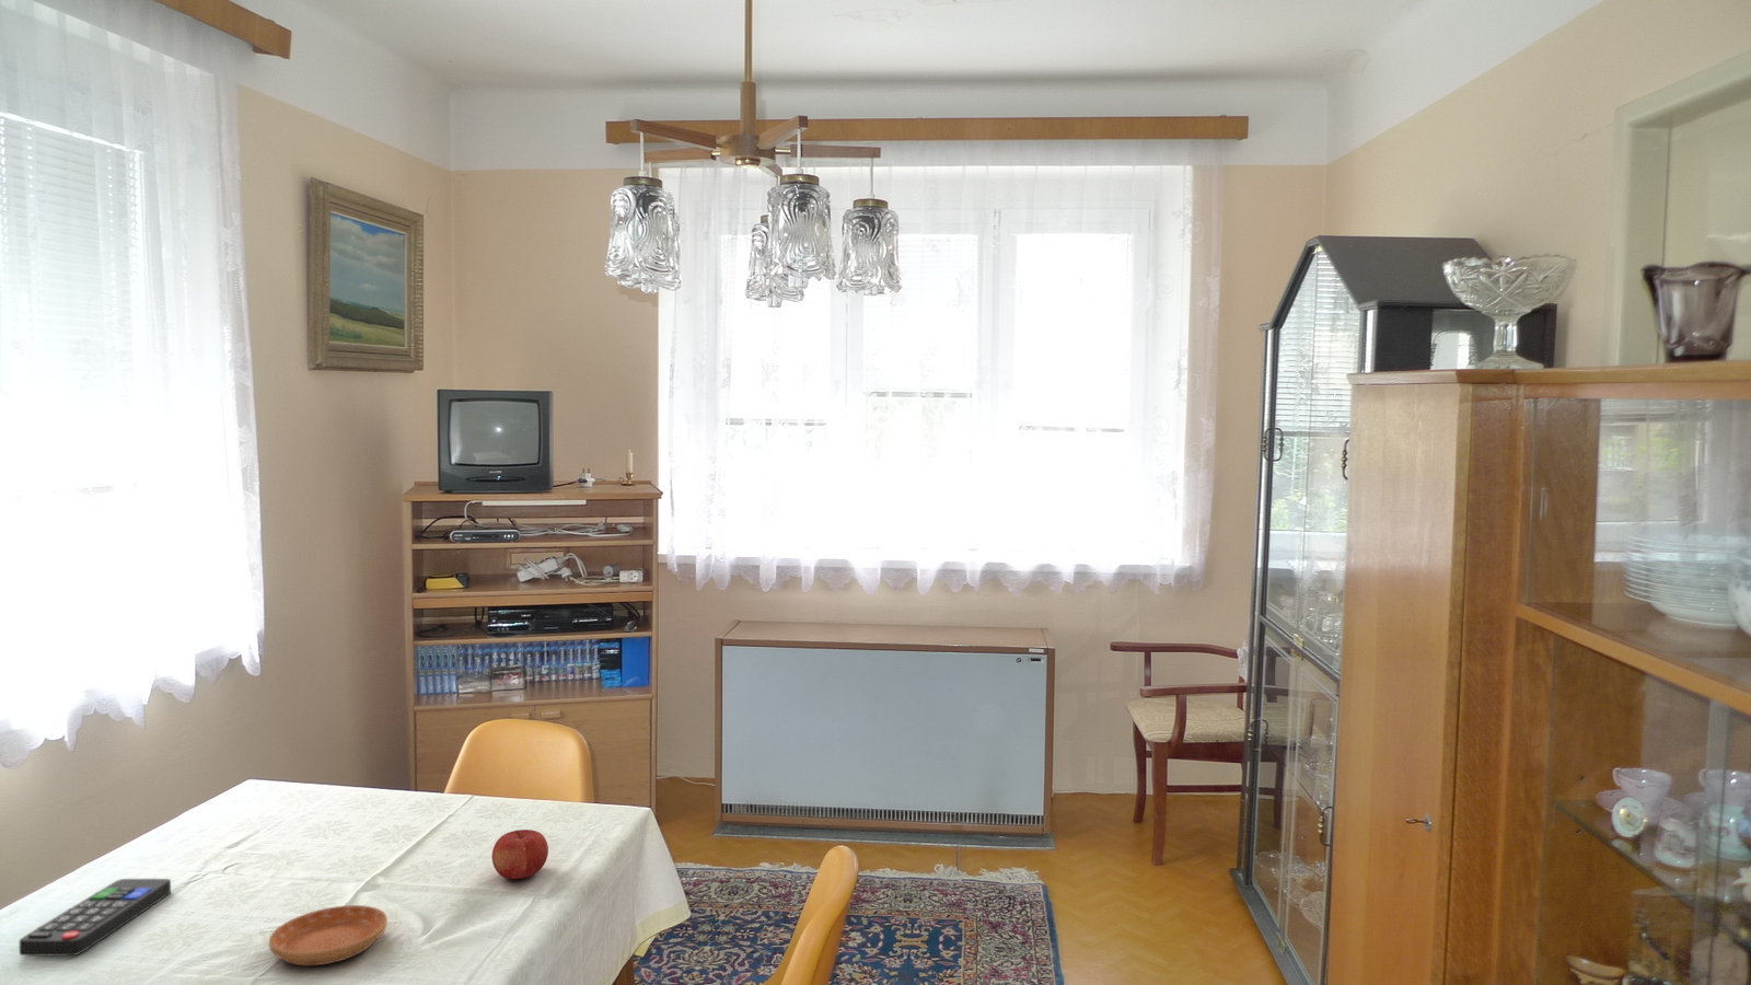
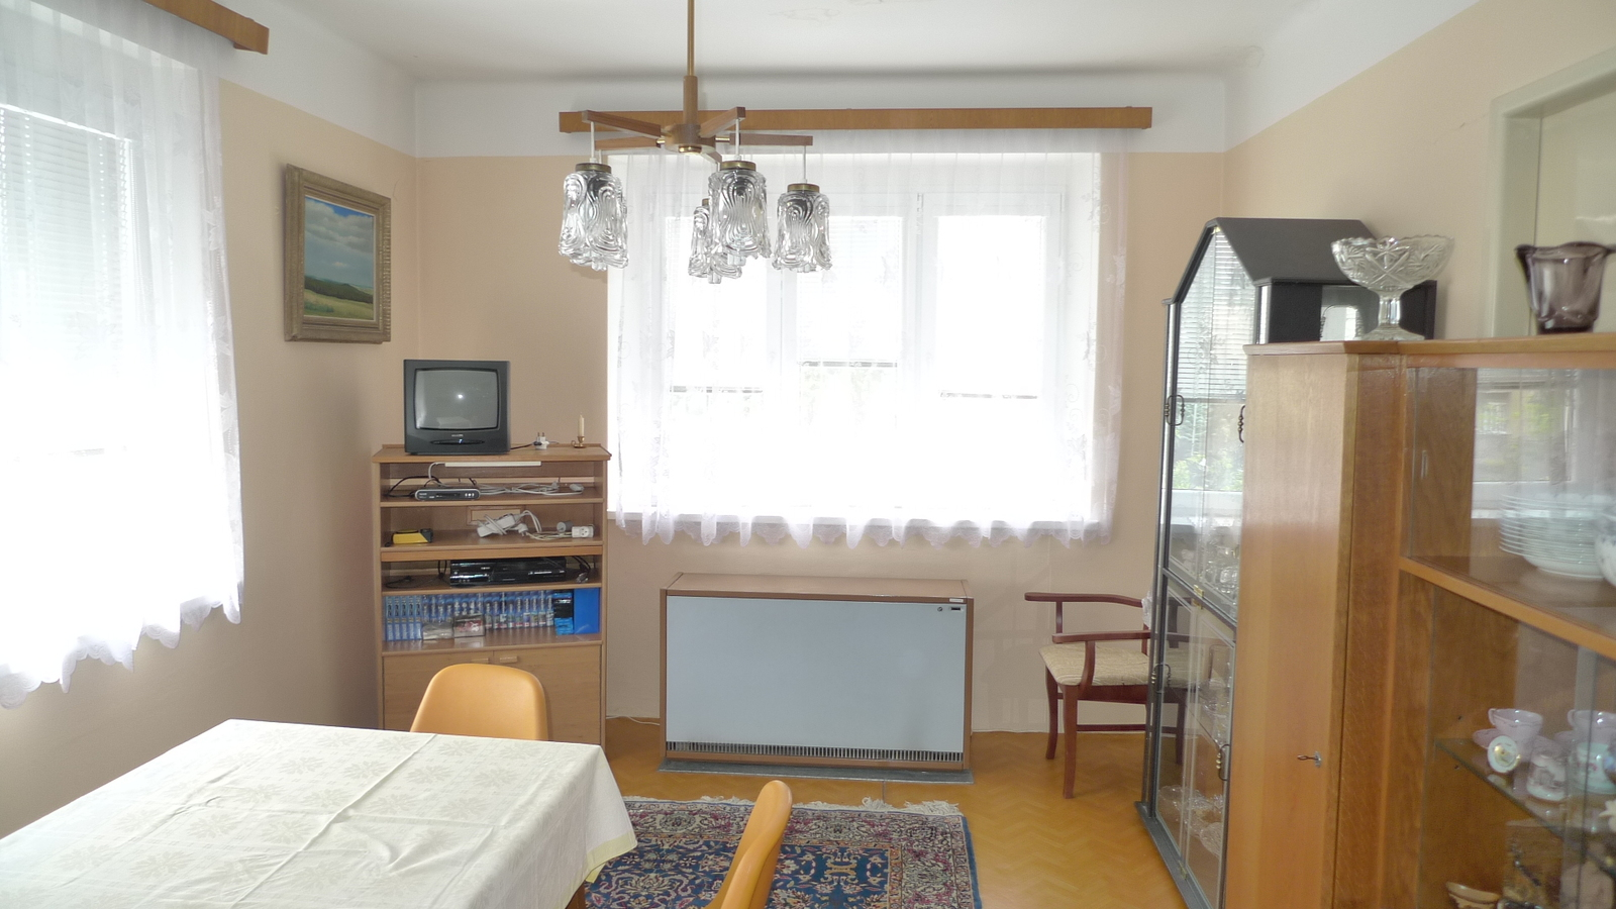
- fruit (520, 852)
- saucer (330, 936)
- remote control (100, 913)
